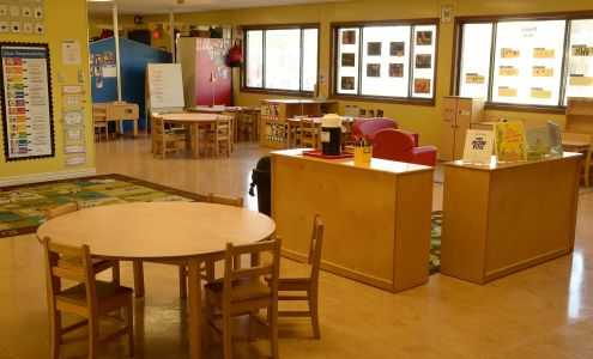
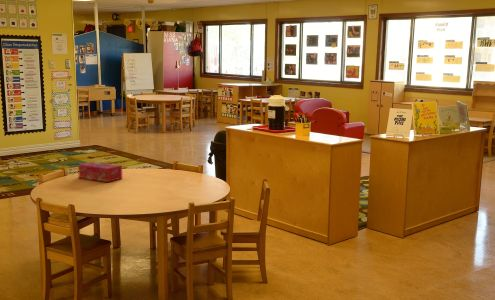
+ tissue box (100, 171)
